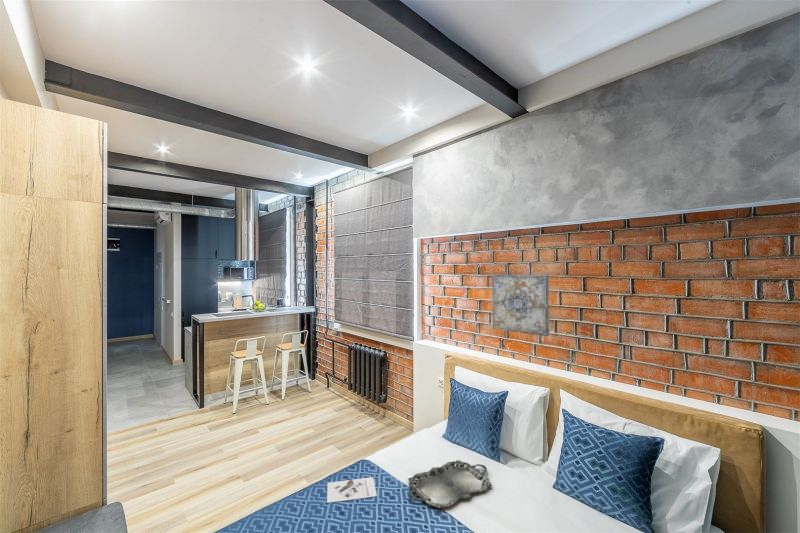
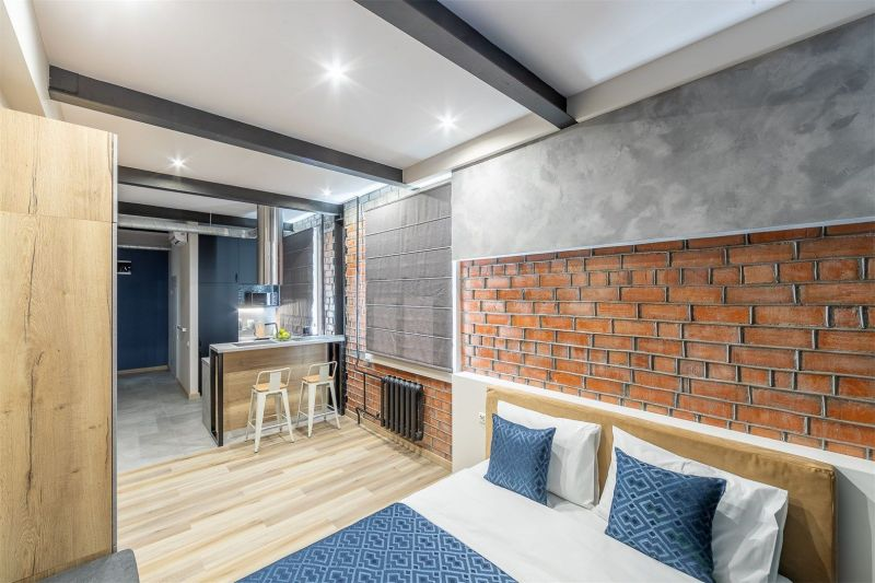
- serving tray (449, 481)
- wall art (519, 303)
- architectural model (351, 487)
